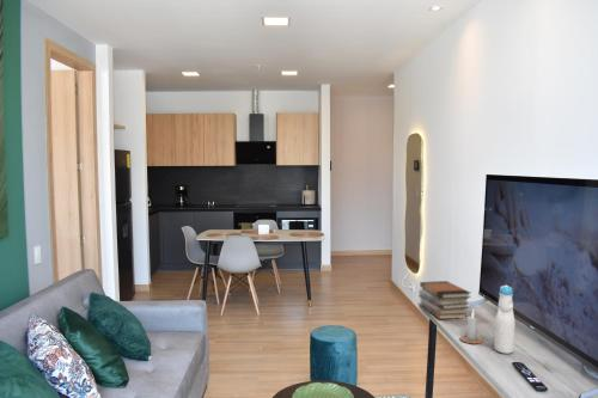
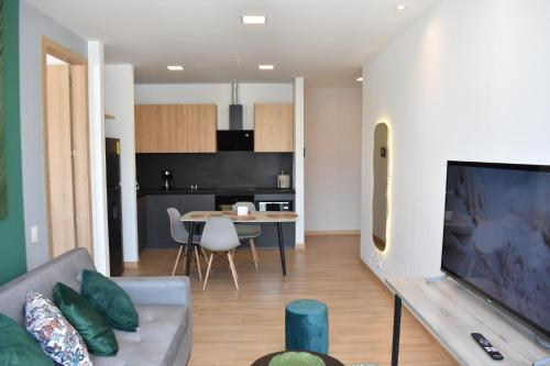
- book stack (443, 299)
- bottle (505, 318)
- candle (471, 324)
